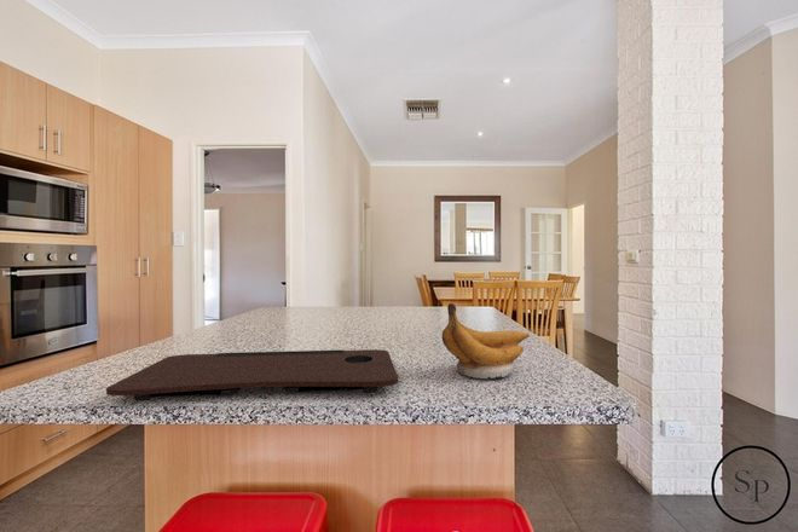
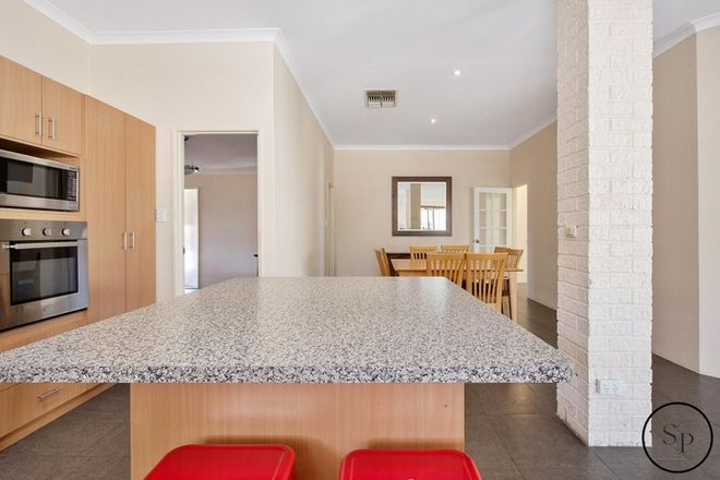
- cutting board (271, 371)
- banana (486, 337)
